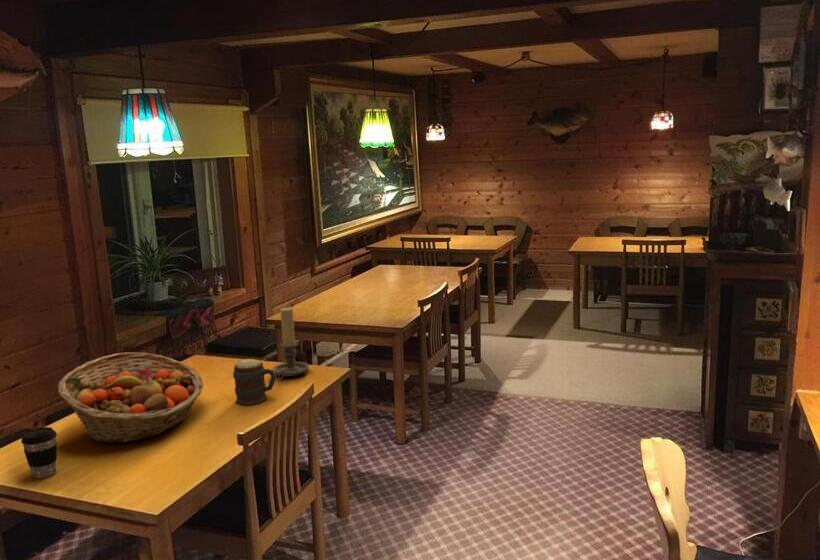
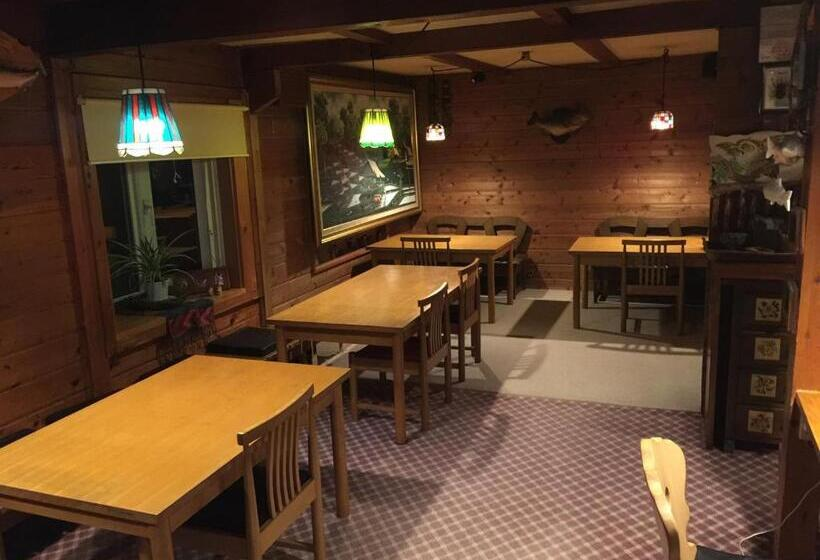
- candle holder (286, 341)
- mug (255, 380)
- fruit basket (134, 394)
- coffee cup (41, 452)
